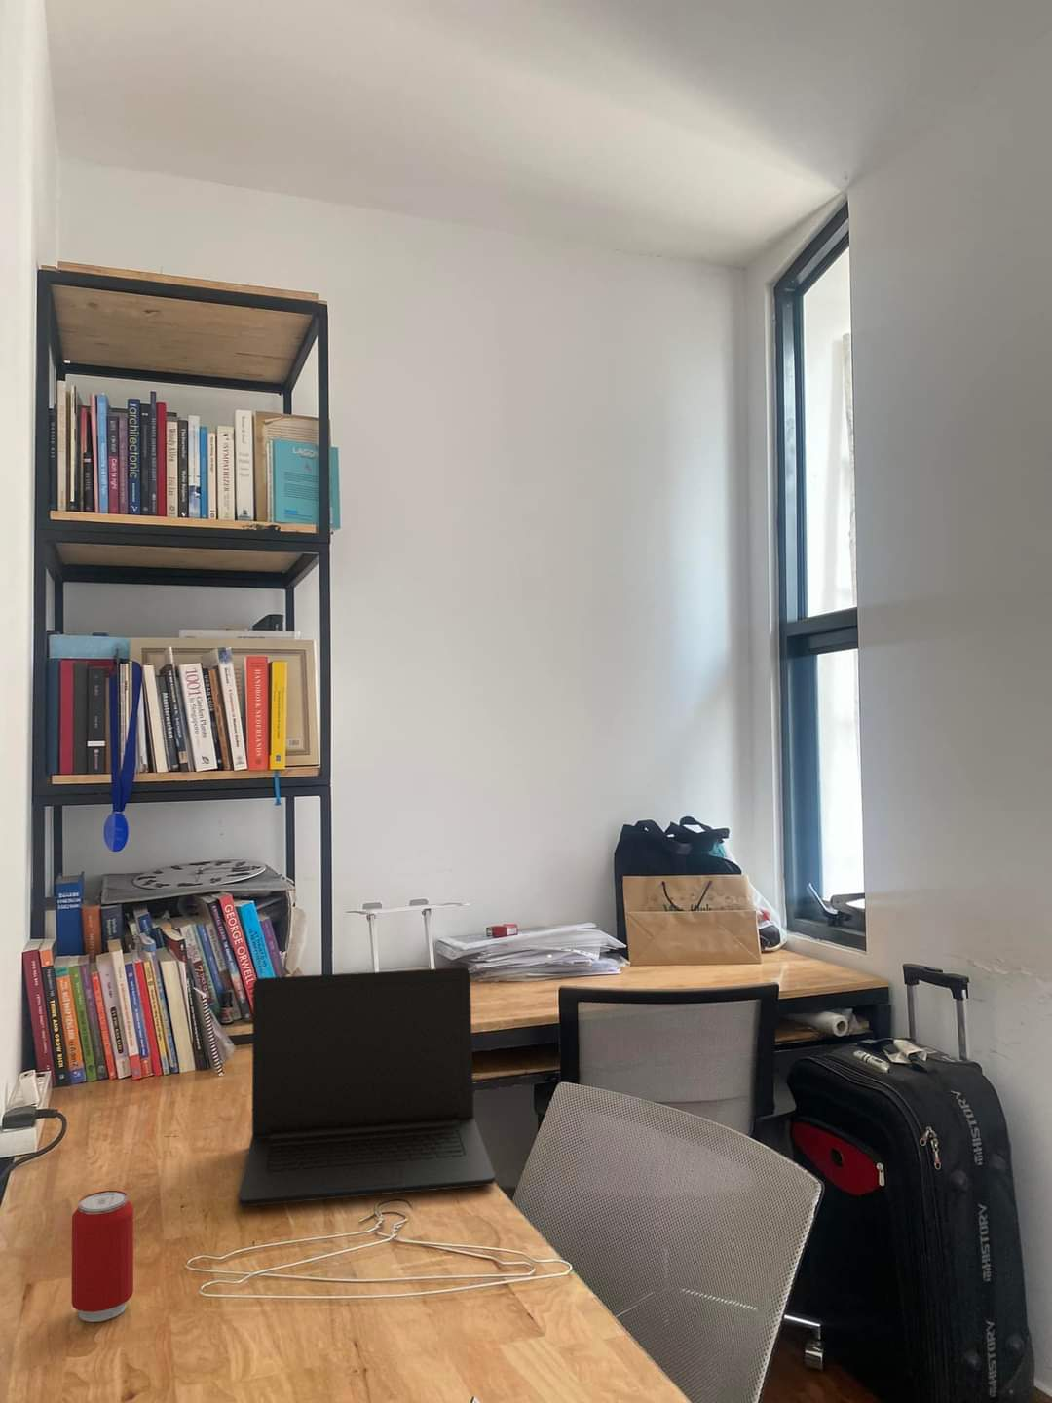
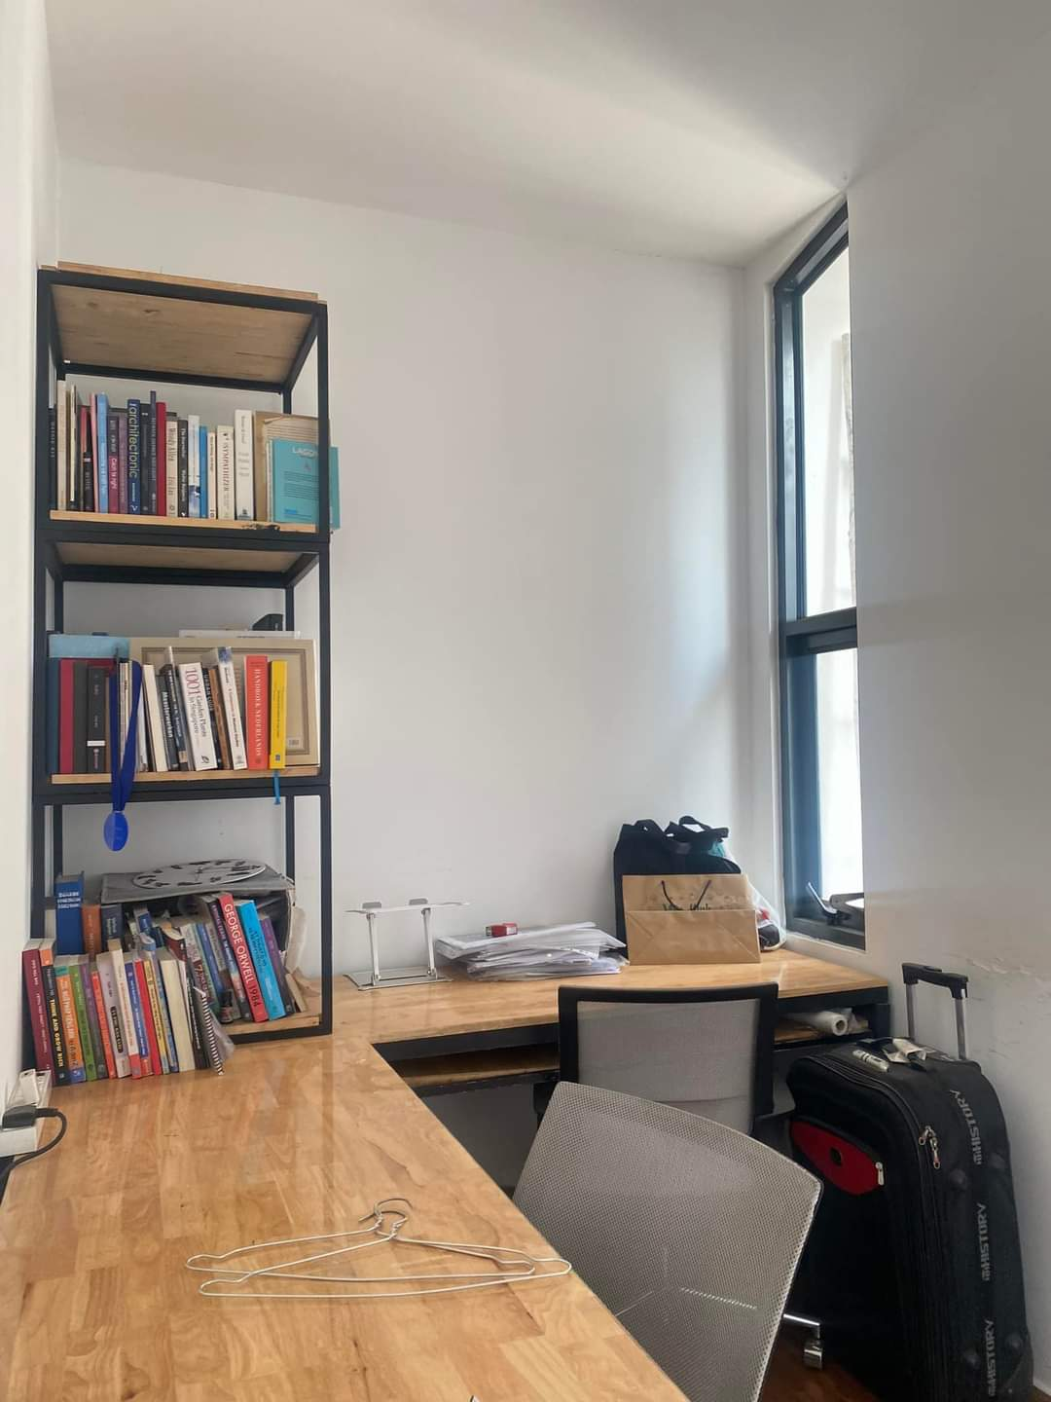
- beverage can (103, 1254)
- laptop (366, 1076)
